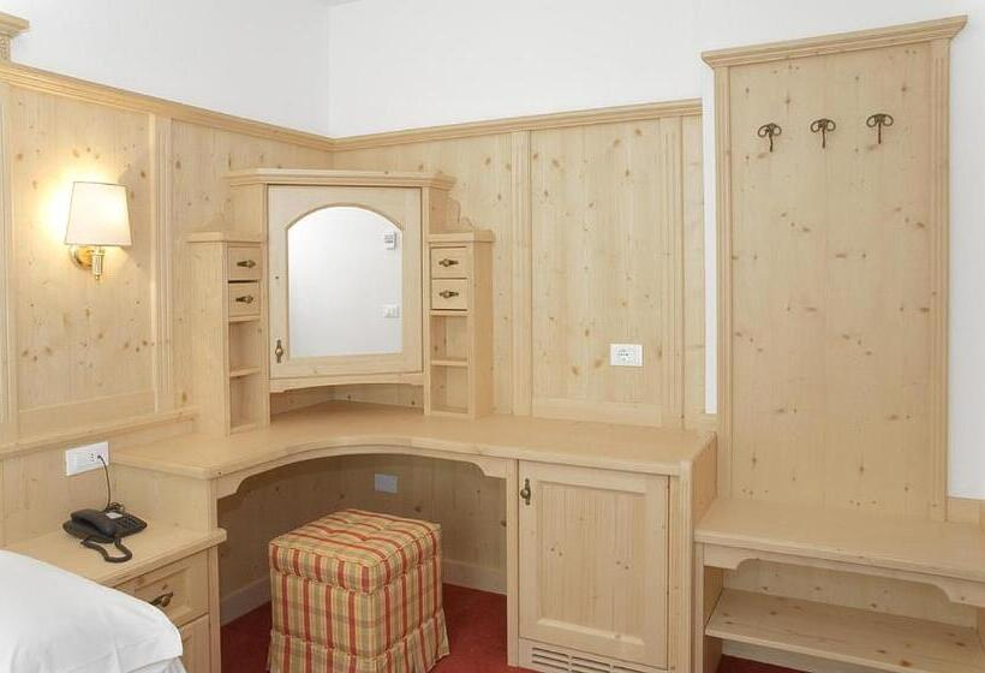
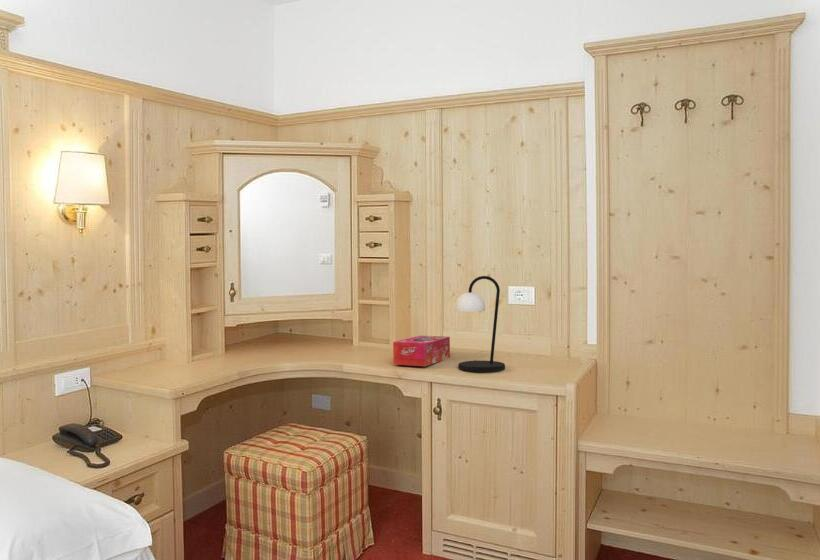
+ tissue box (422, 350)
+ table lamp (481, 310)
